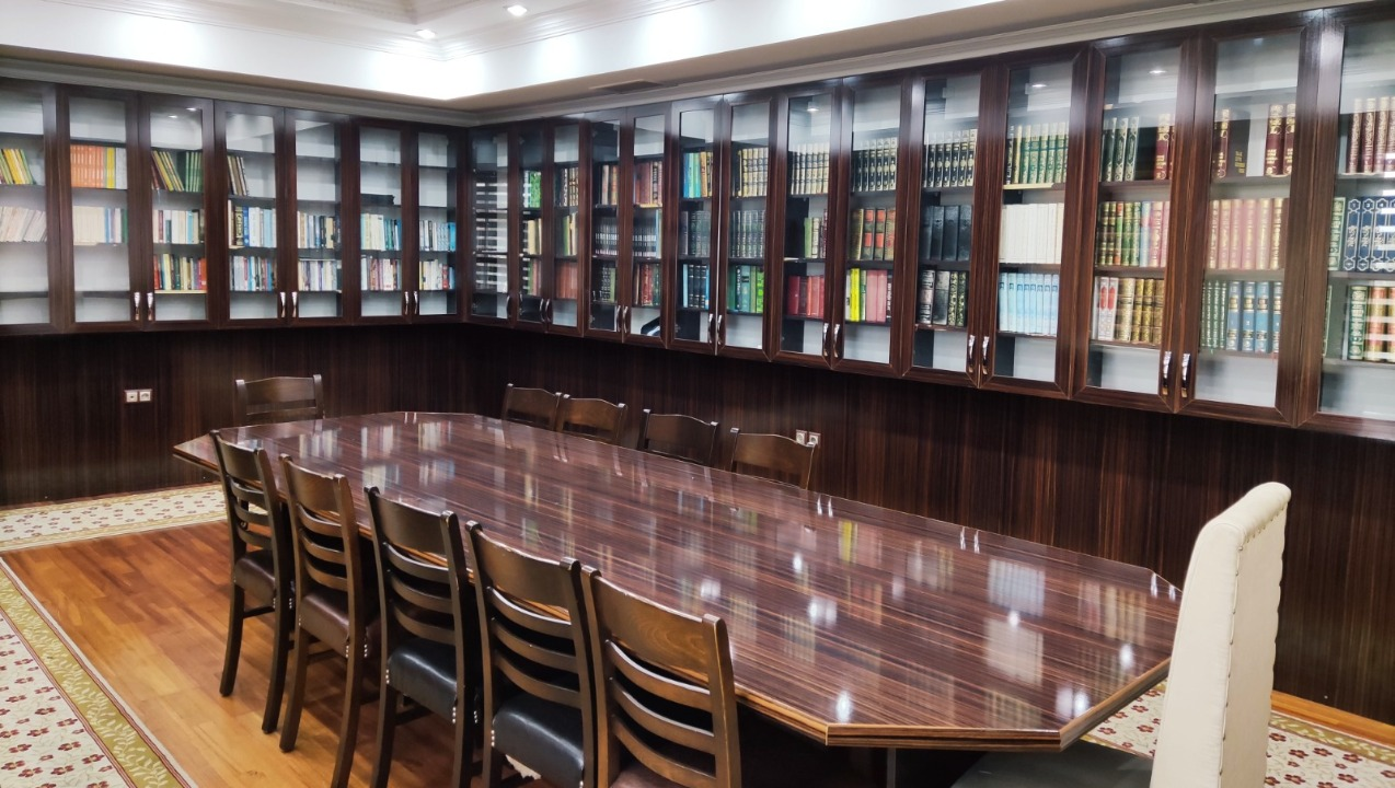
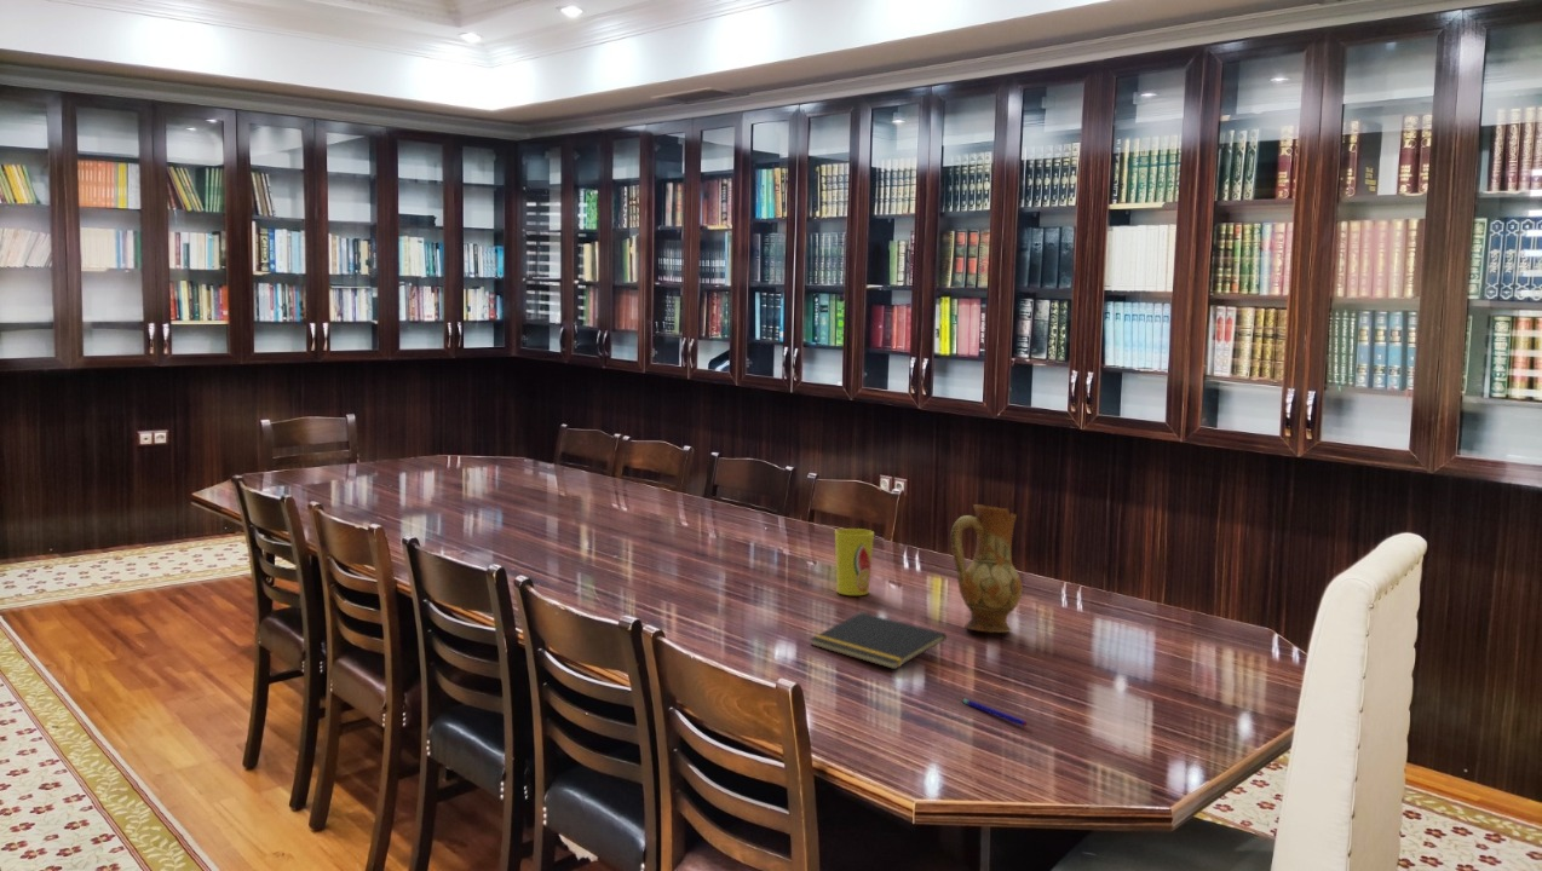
+ pen (992, 711)
+ notepad (876, 639)
+ ceramic jug (988, 569)
+ cup (853, 561)
